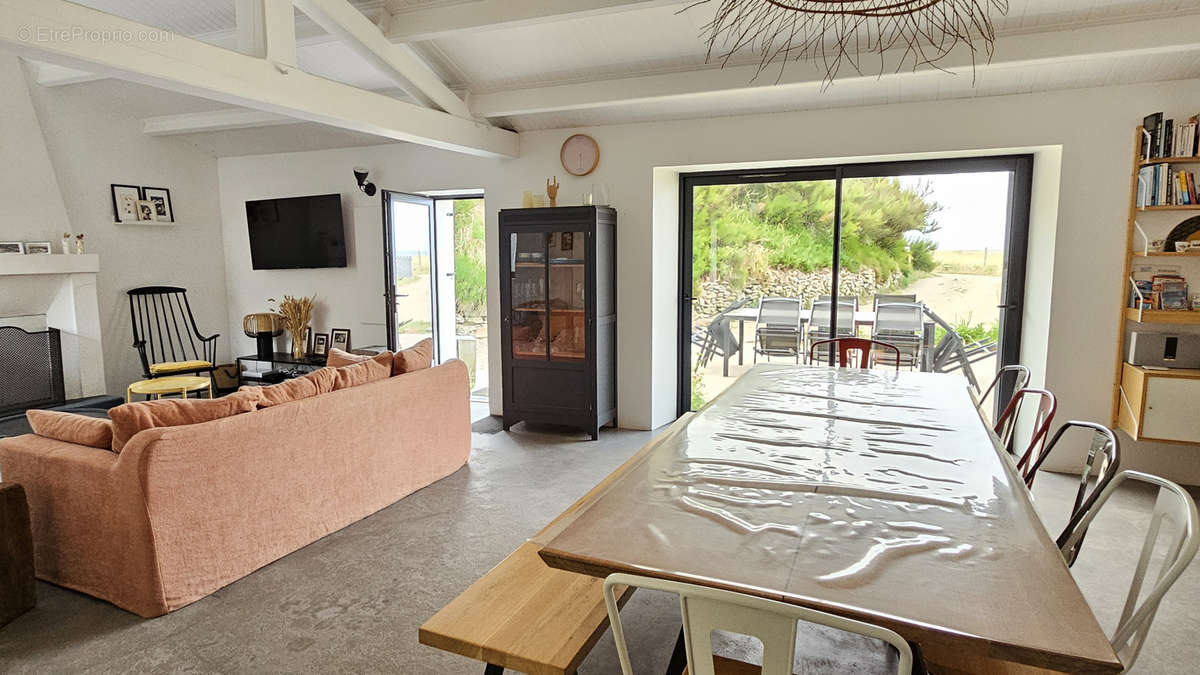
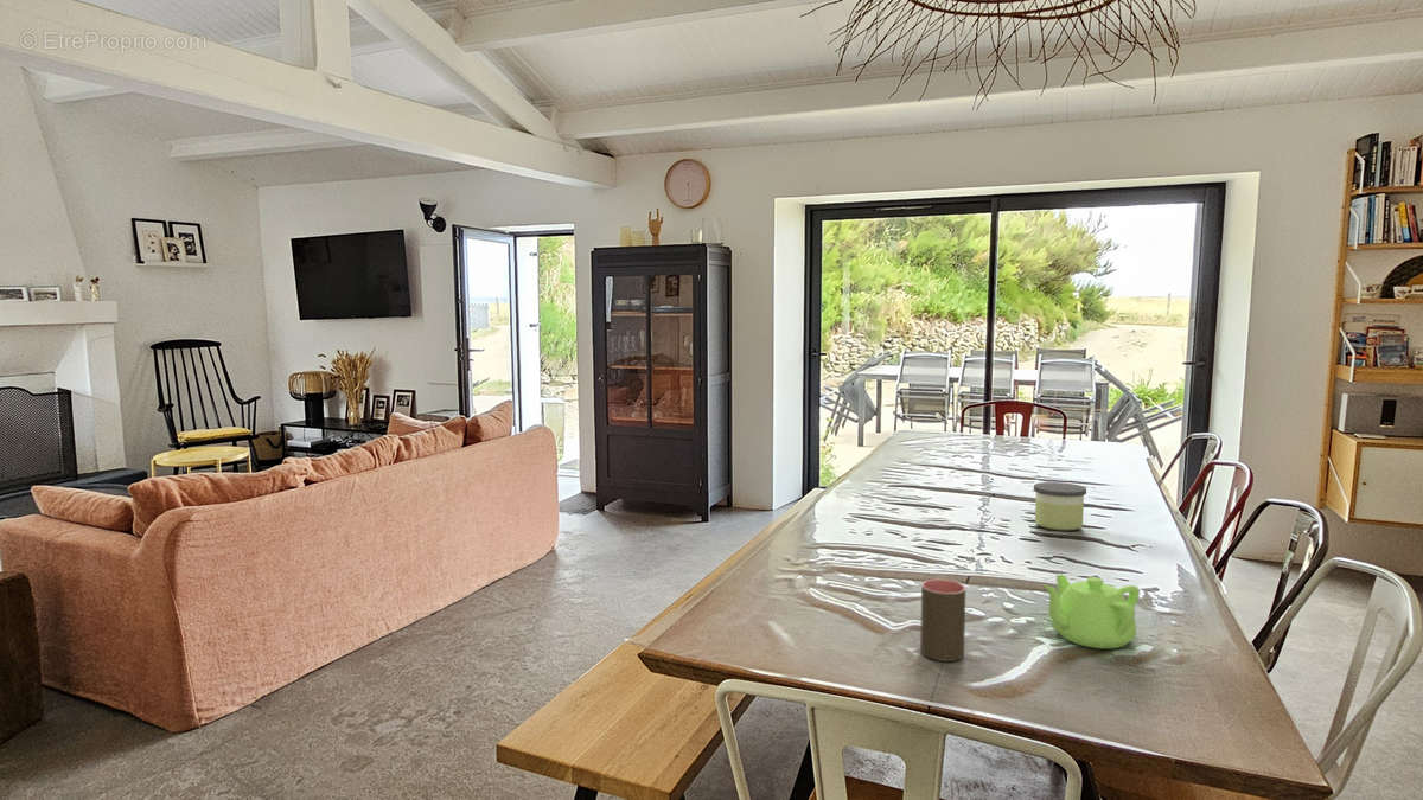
+ cup (943, 619)
+ teapot (1089, 607)
+ candle (1059, 506)
